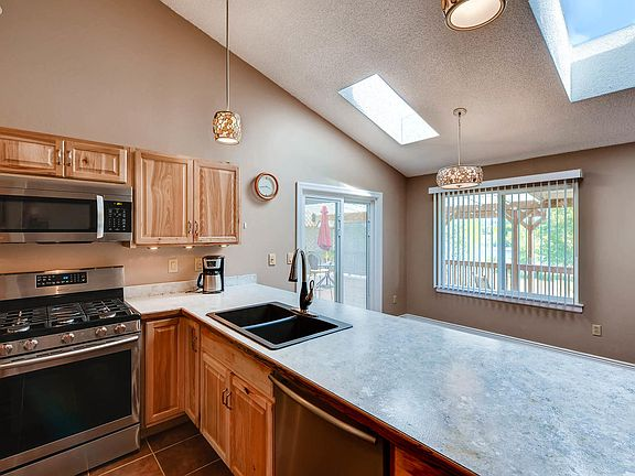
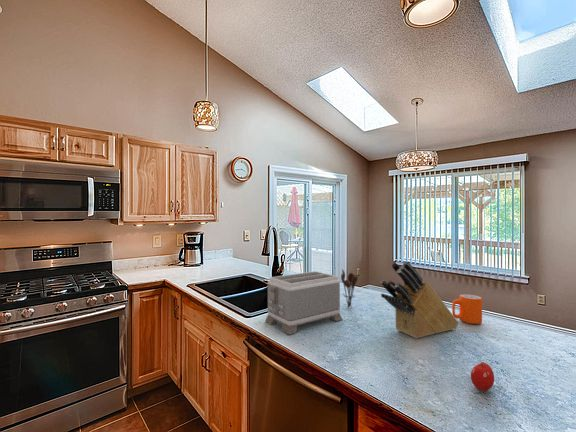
+ apple (482, 375)
+ utensil holder (348, 288)
+ knife block (419, 295)
+ toaster (301, 299)
+ mug (468, 309)
